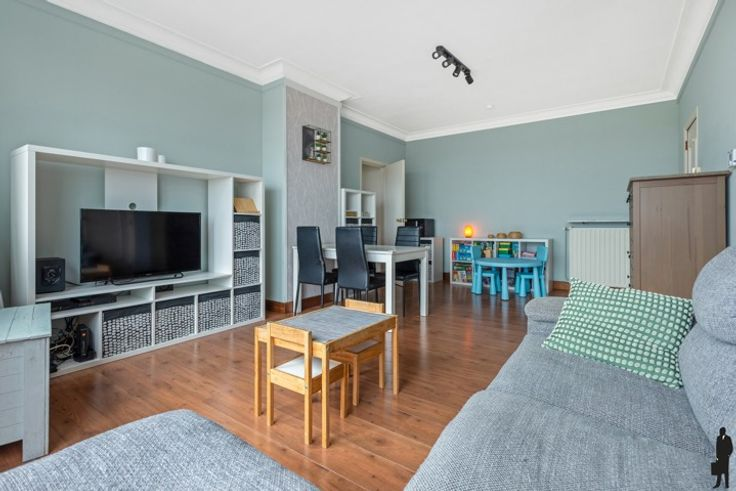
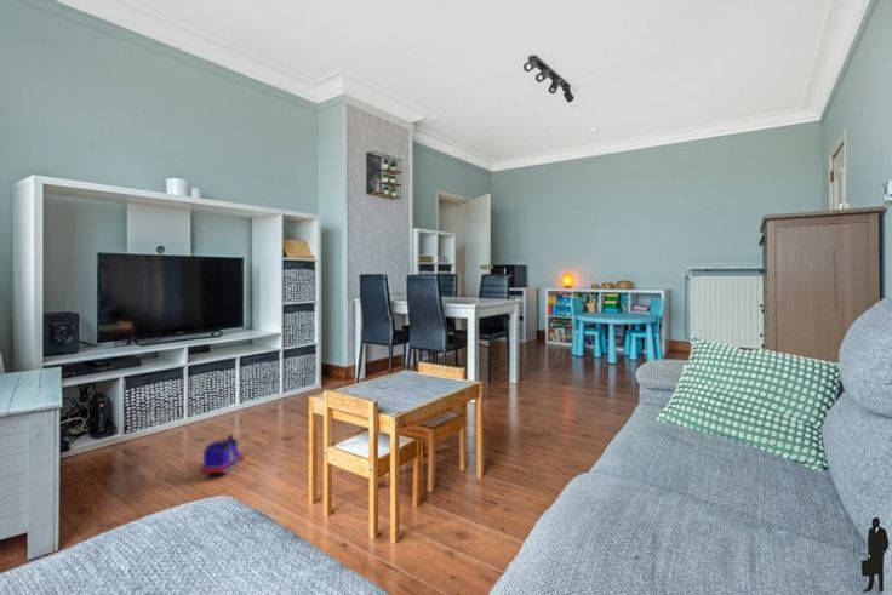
+ toy train (224, 452)
